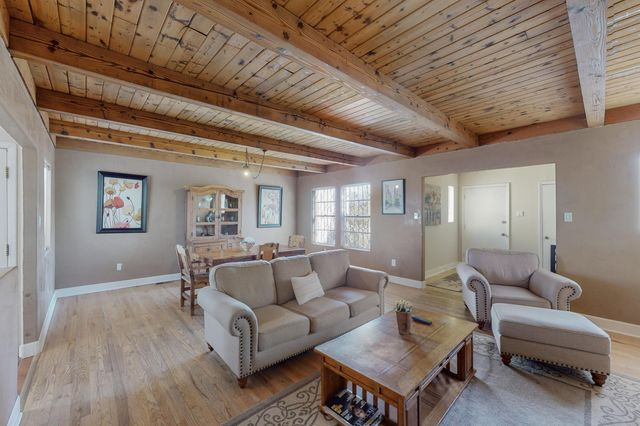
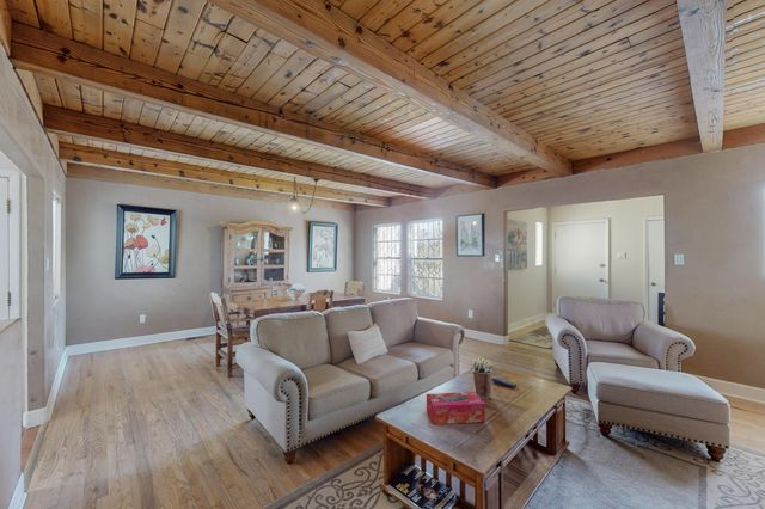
+ tissue box (454, 406)
